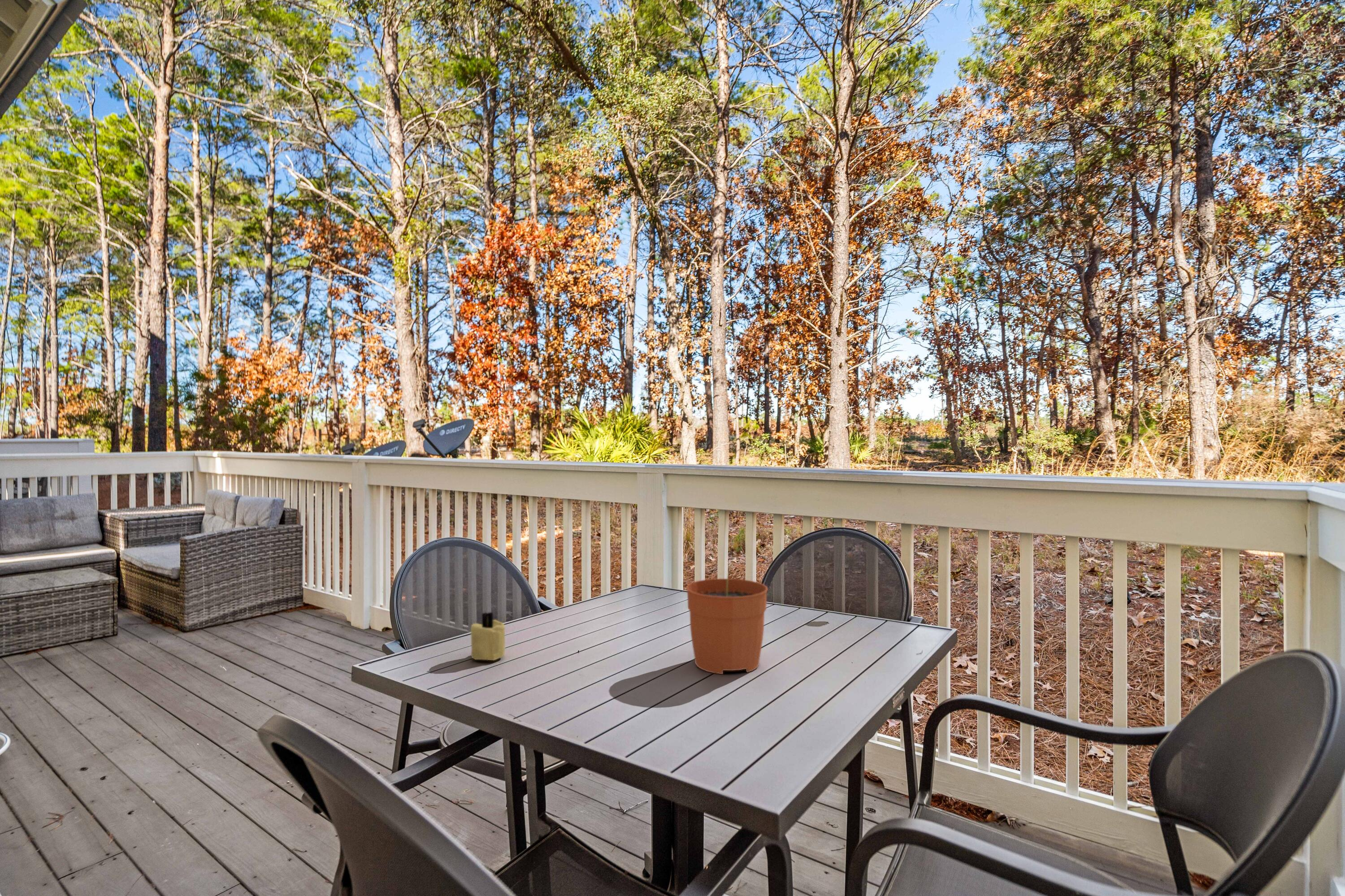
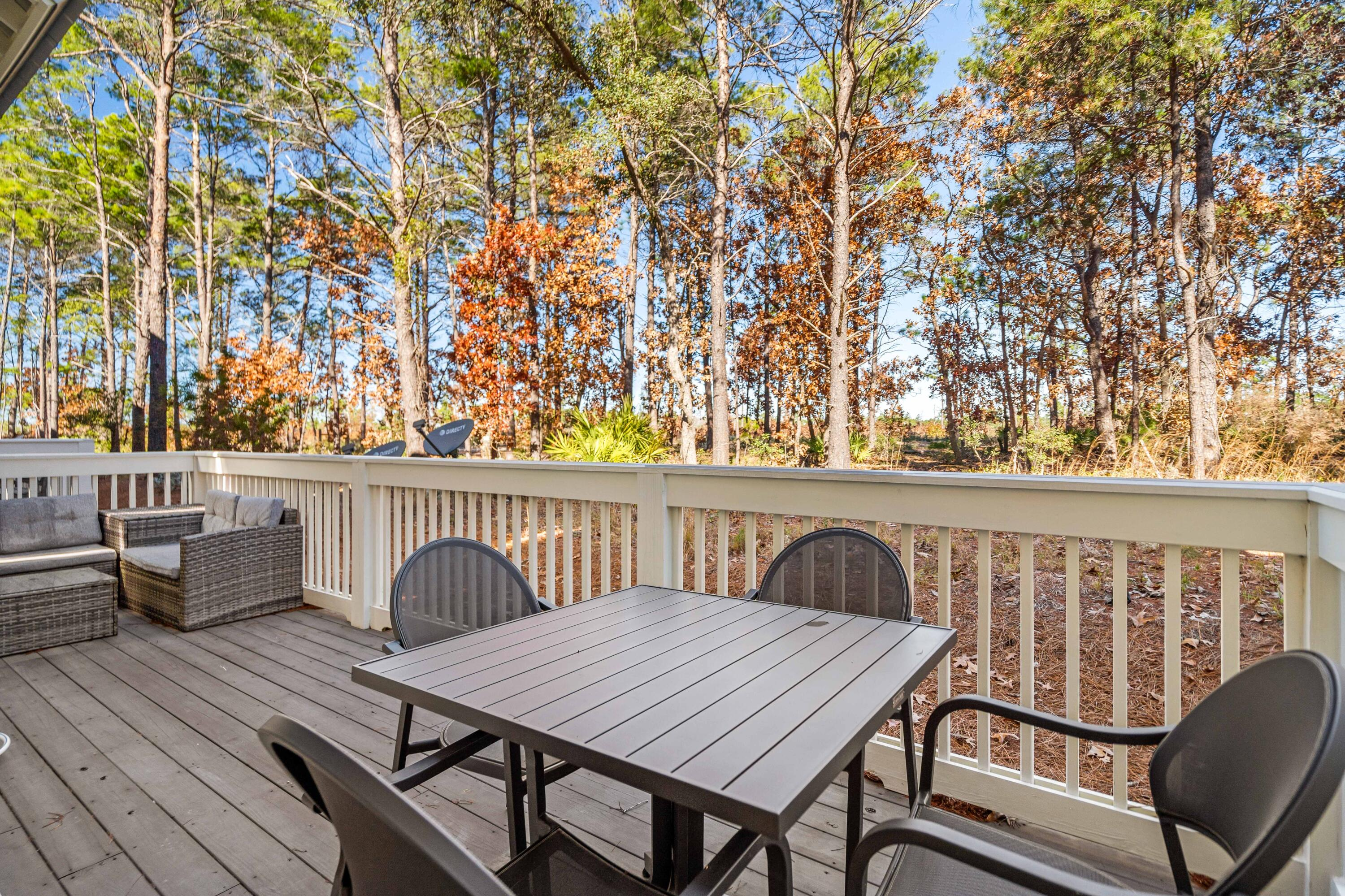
- candle (488, 635)
- plant pot (727, 606)
